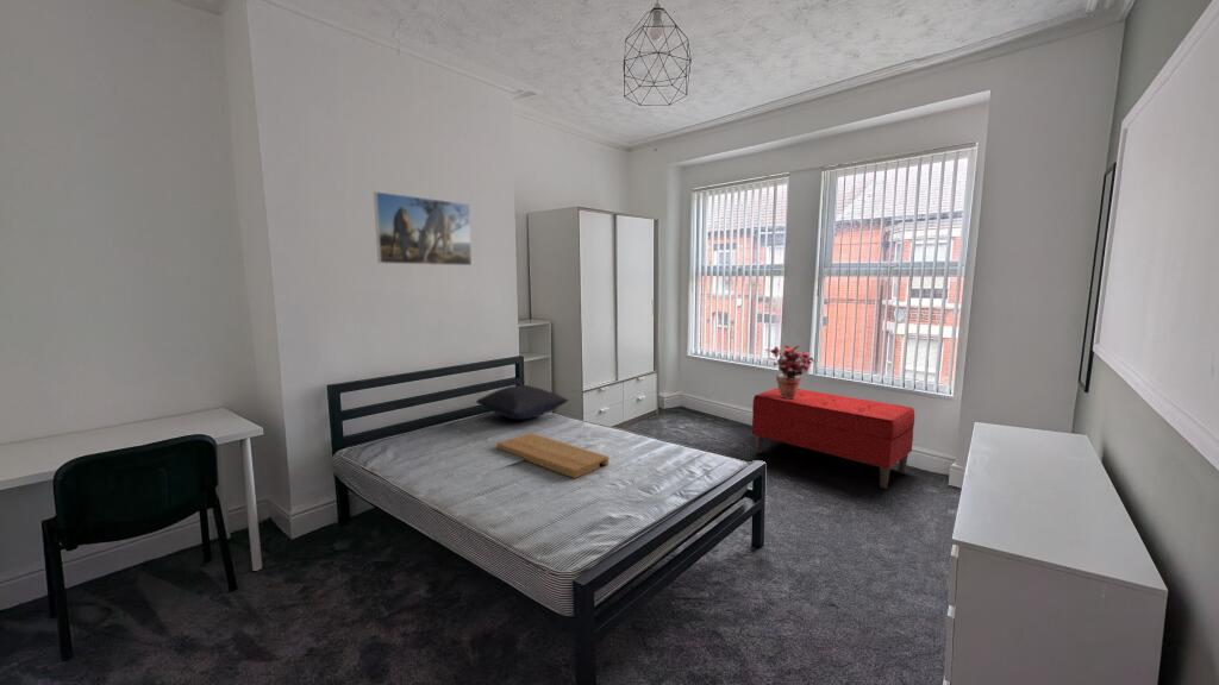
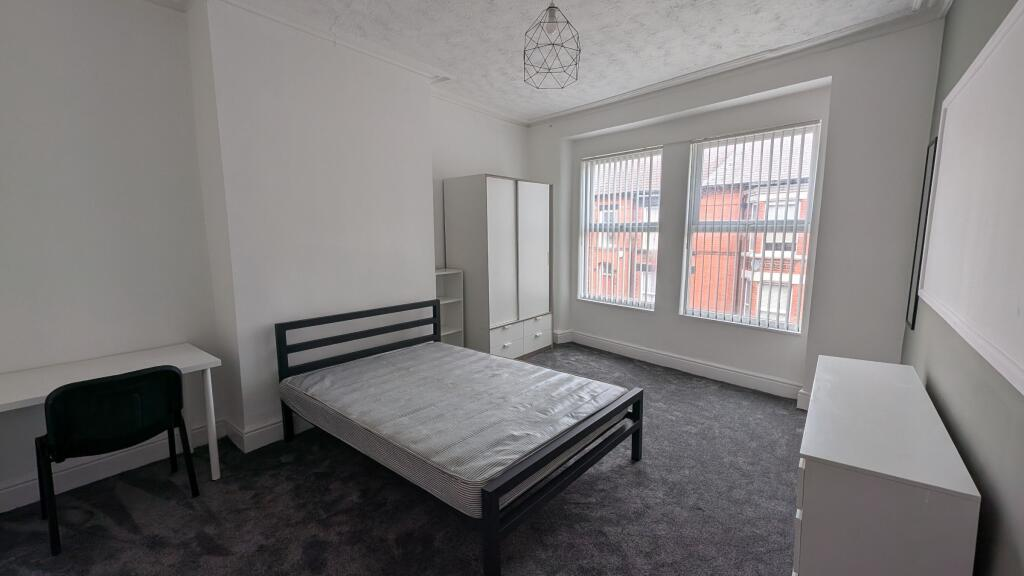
- tray (550, 452)
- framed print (426, 231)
- bench (827, 431)
- potted plant (790, 371)
- pillow (523, 401)
